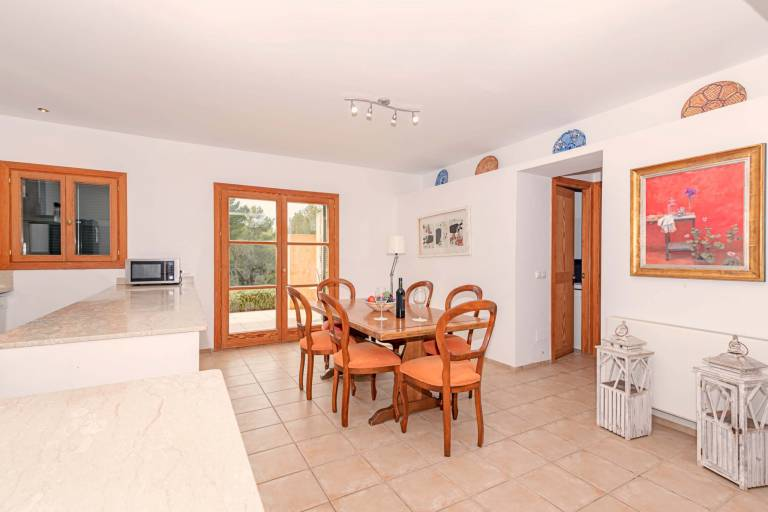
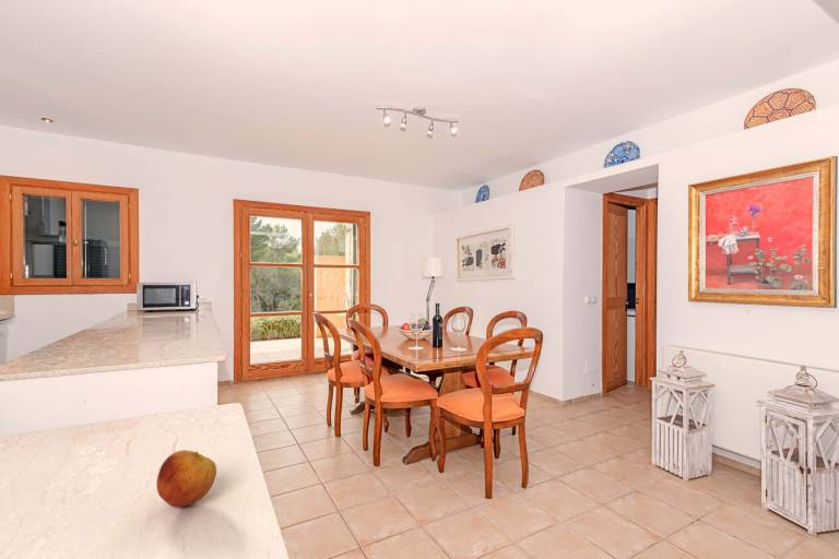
+ apple (188, 476)
